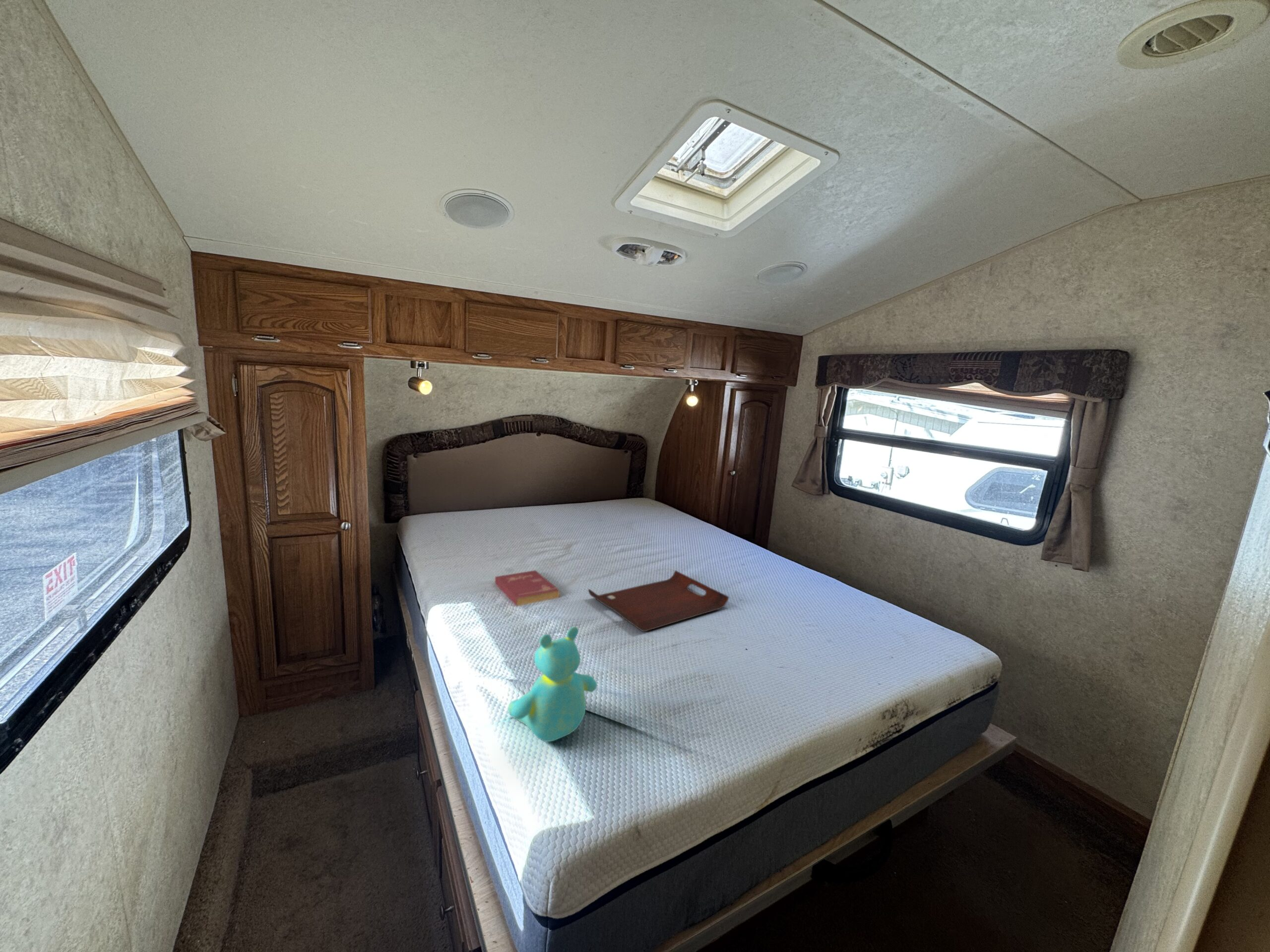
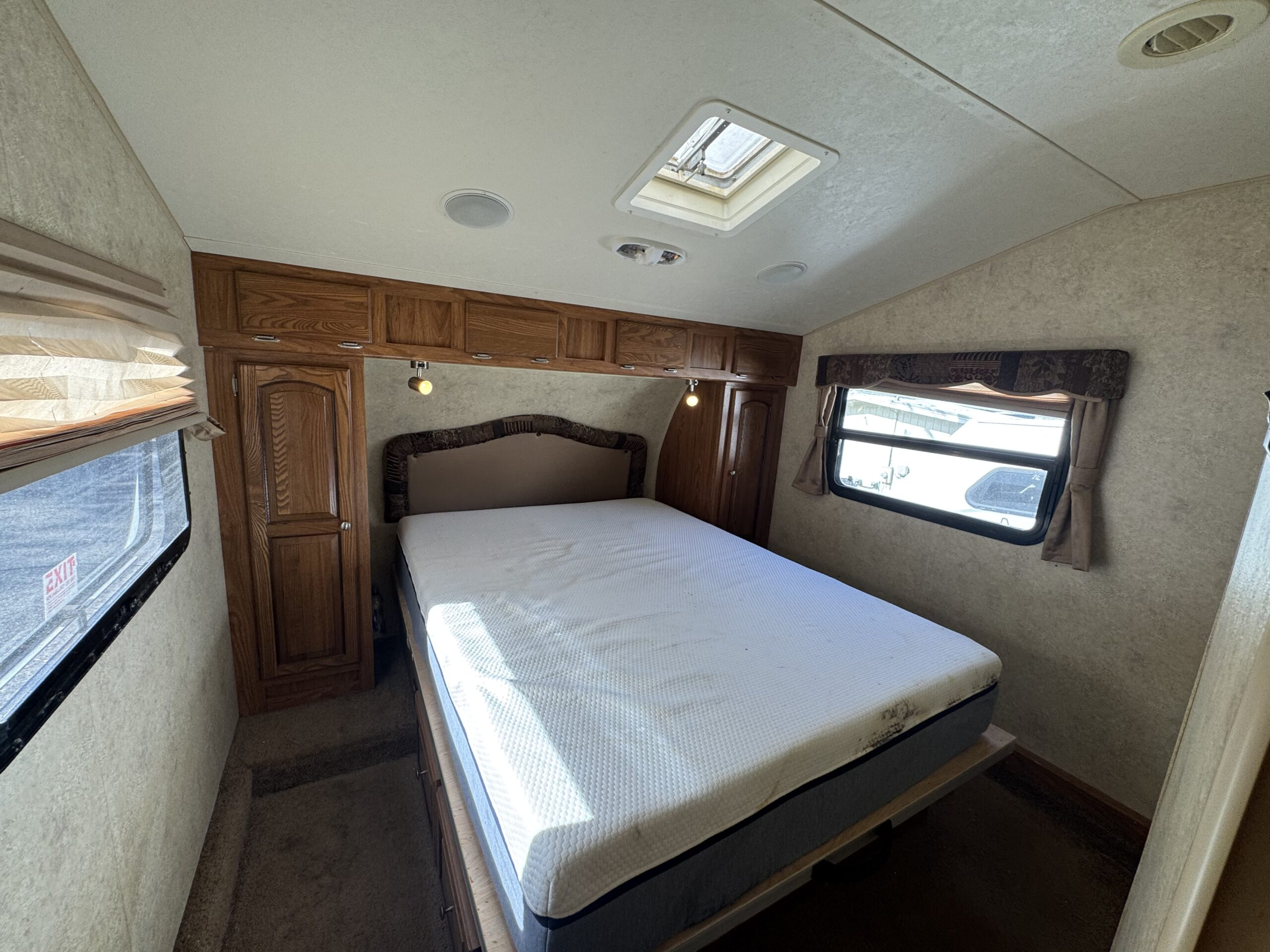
- serving tray (658, 598)
- teddy bear (549, 675)
- book (526, 587)
